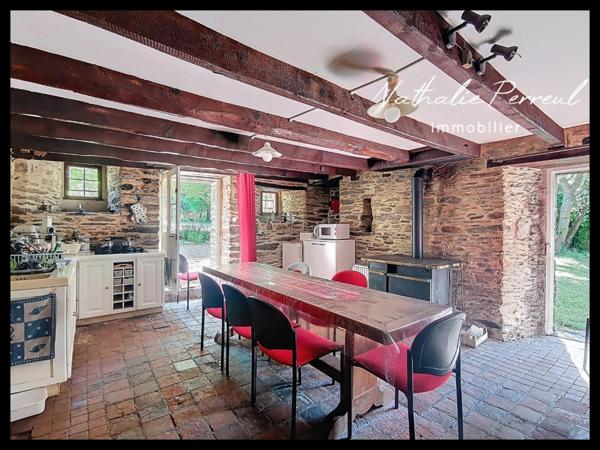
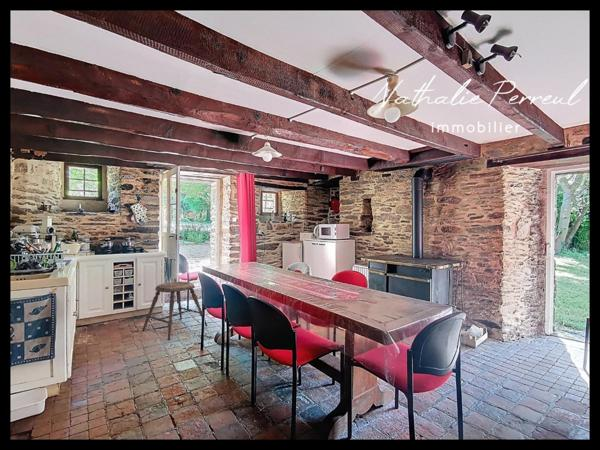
+ stool (173, 306)
